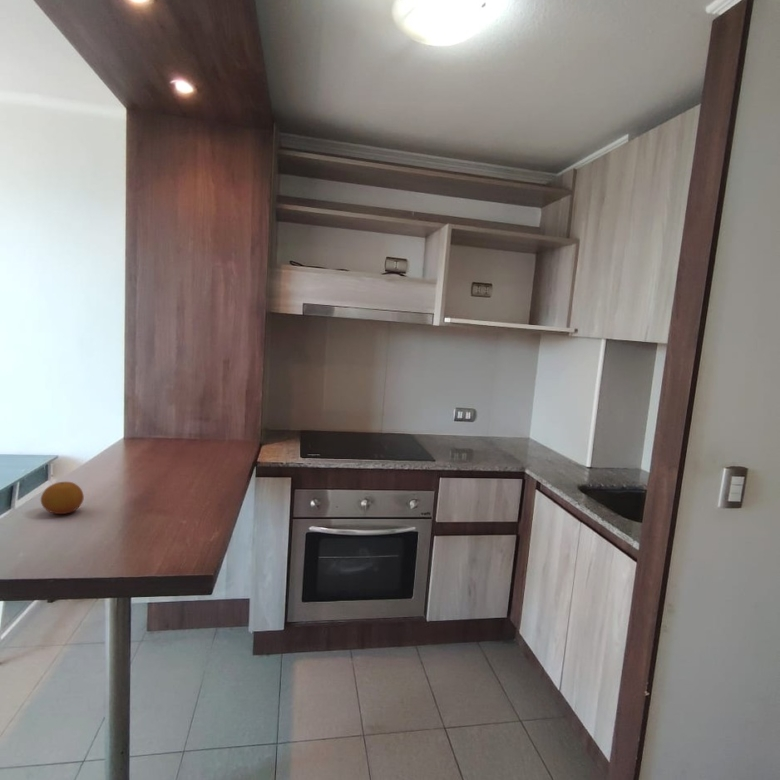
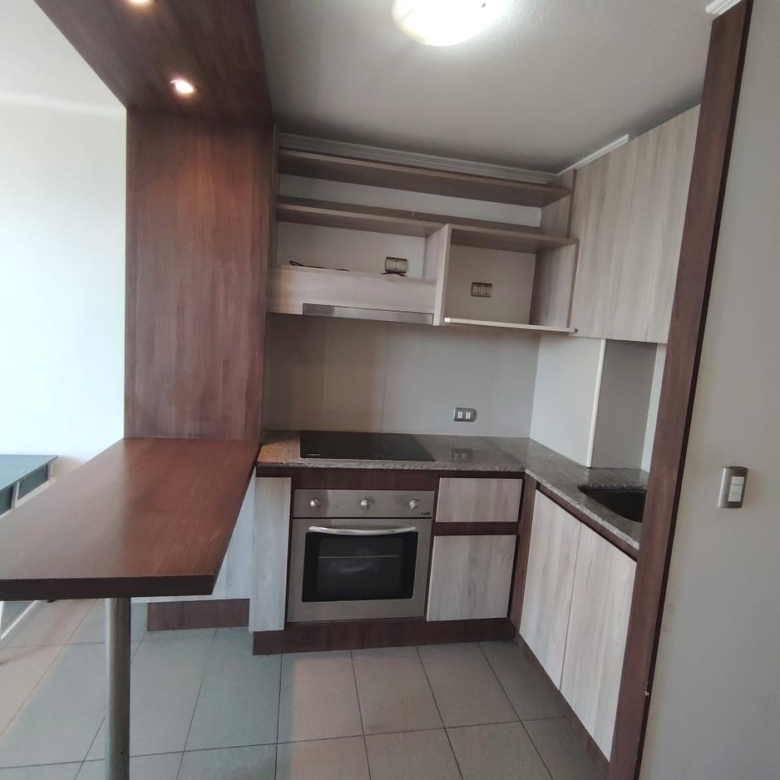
- fruit (62, 497)
